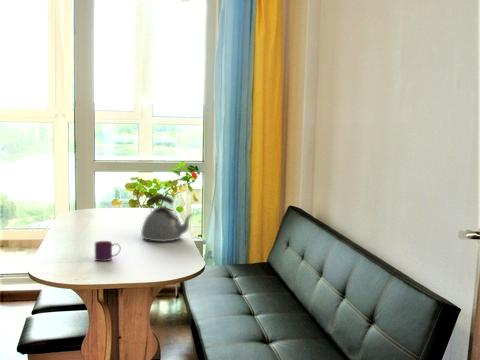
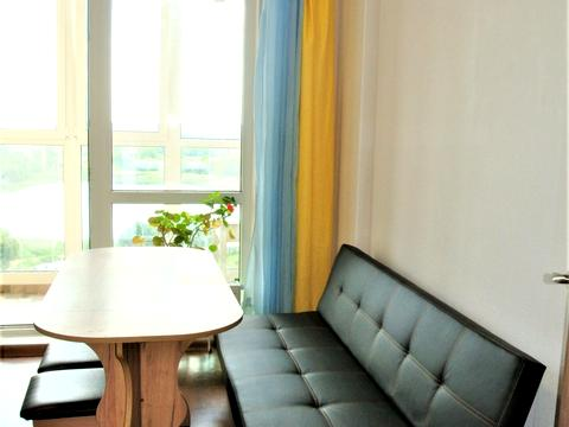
- mug (107, 250)
- kettle (167, 217)
